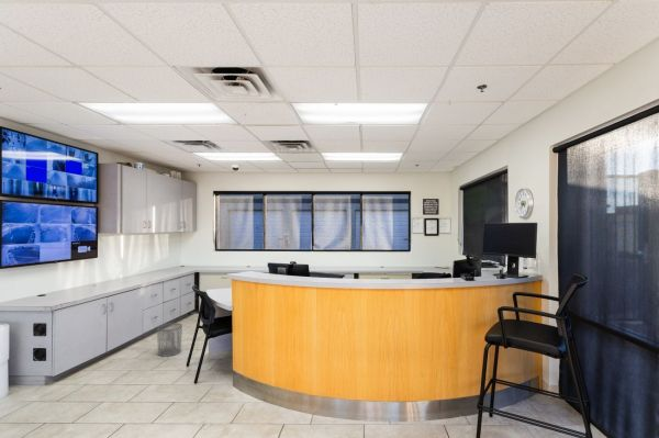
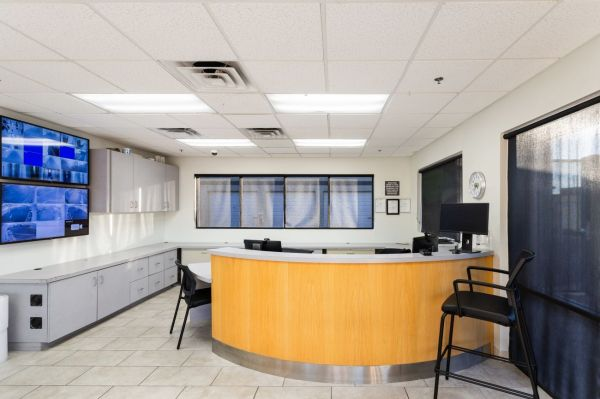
- waste bin (169, 339)
